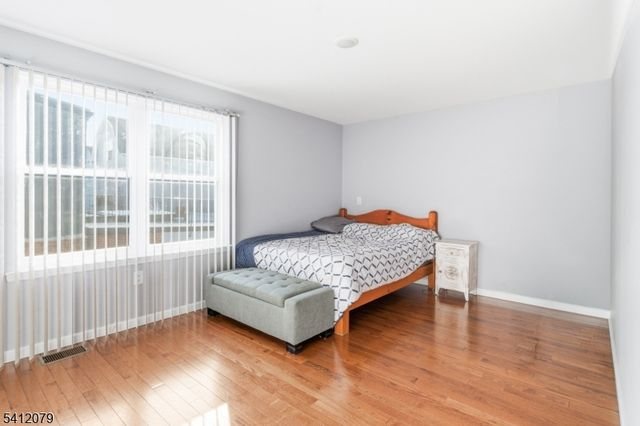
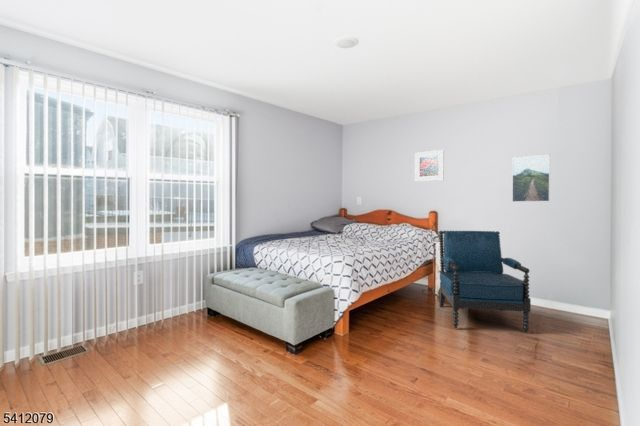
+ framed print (429, 166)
+ chair (478, 274)
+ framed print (530, 178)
